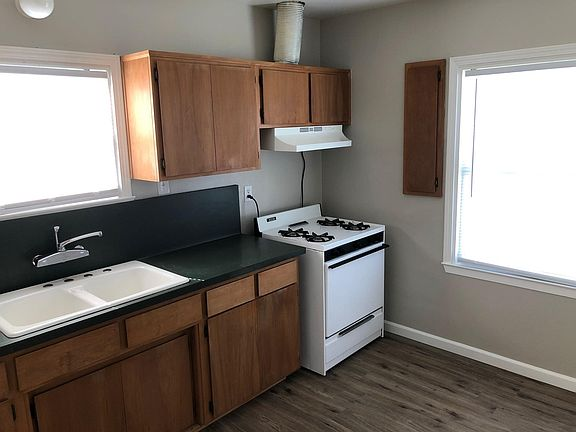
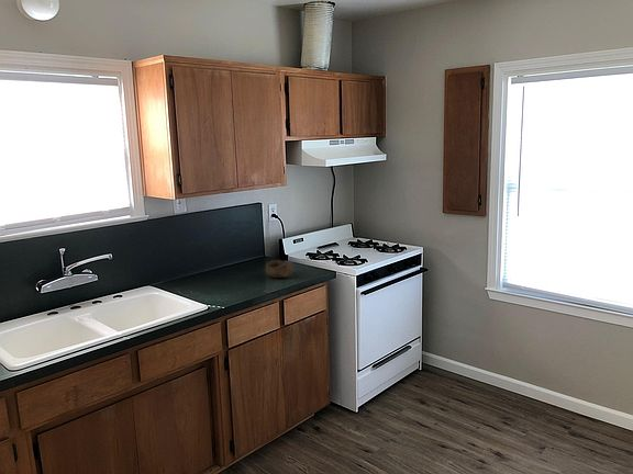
+ bowl (280, 269)
